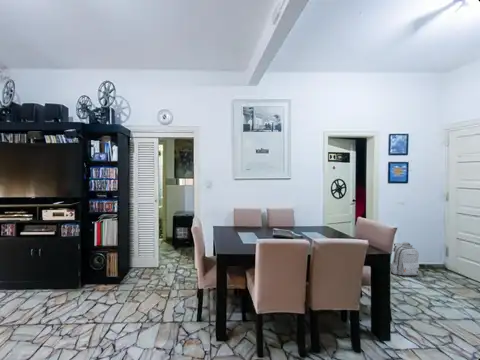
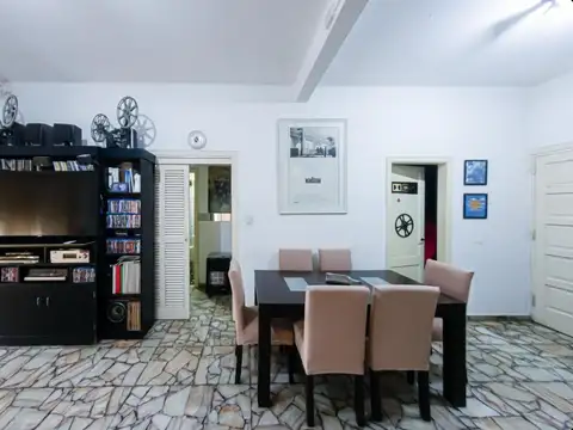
- backpack (403, 257)
